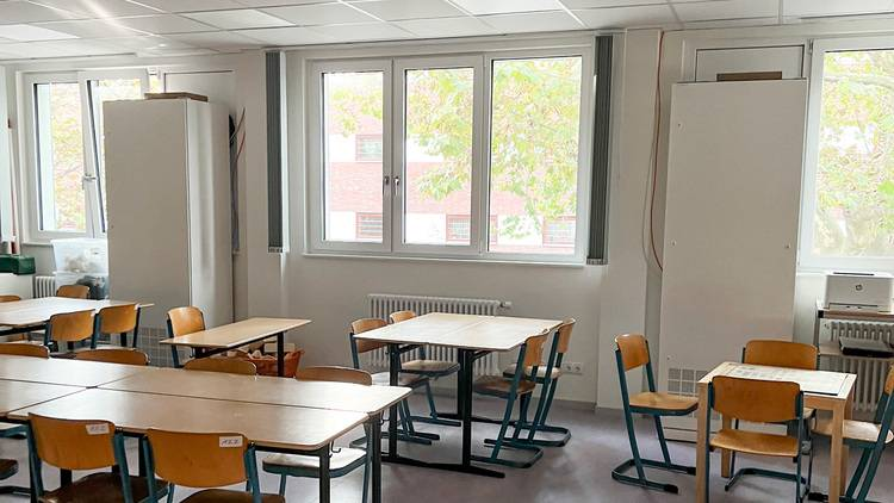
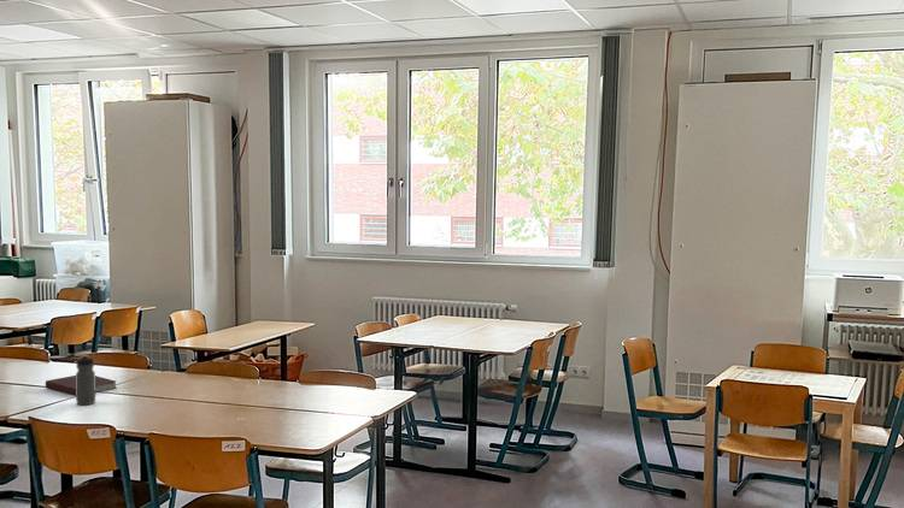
+ water bottle (86, 378)
+ notebook (75, 384)
